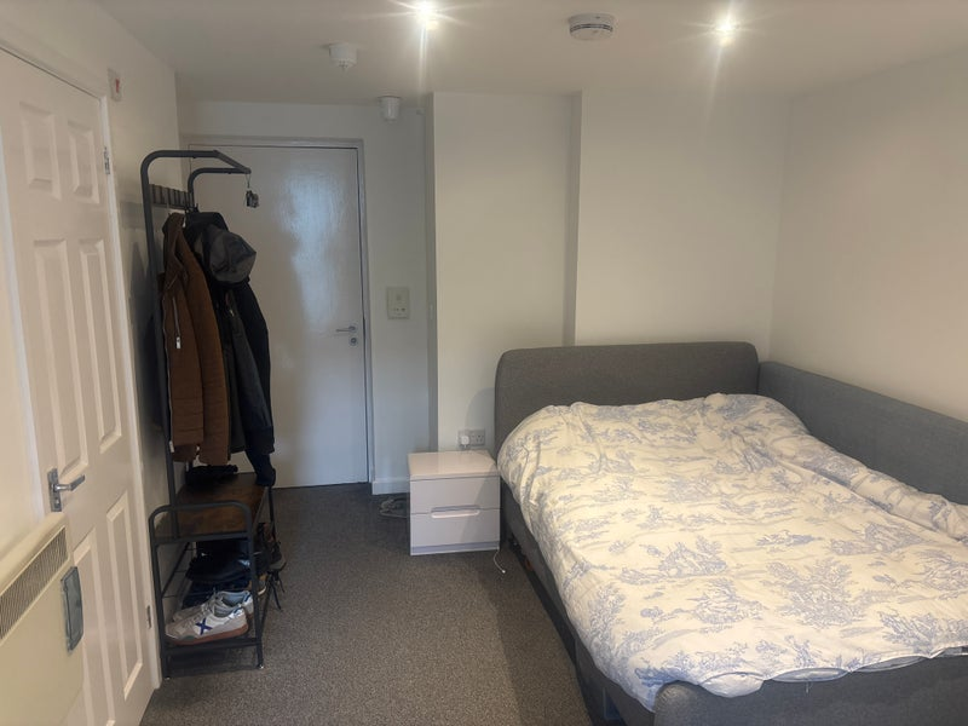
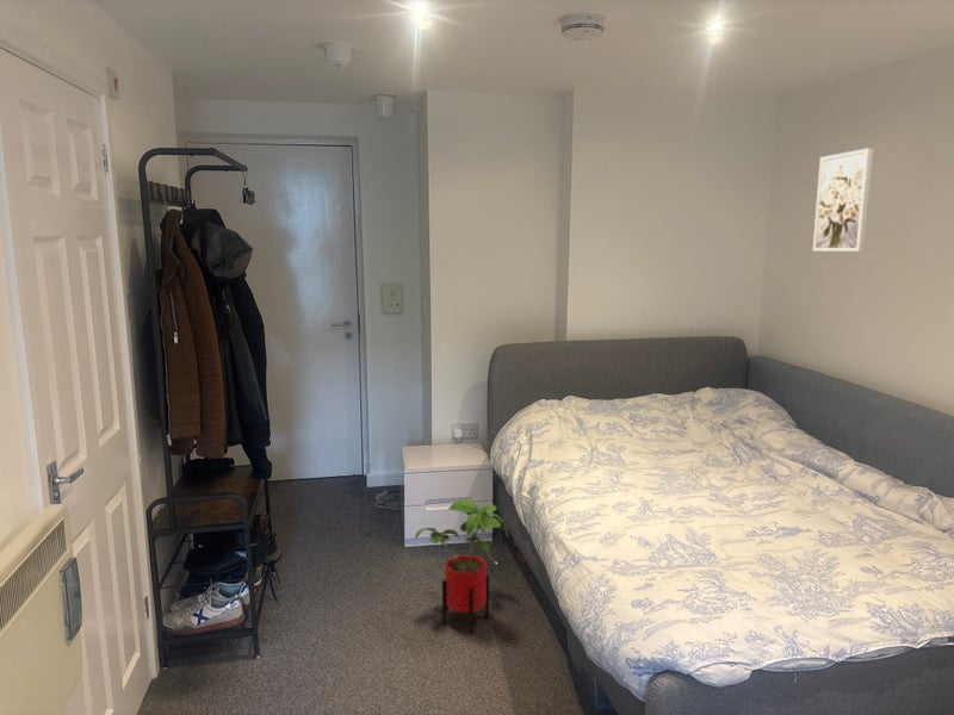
+ house plant (464, 559)
+ wall art (841, 203)
